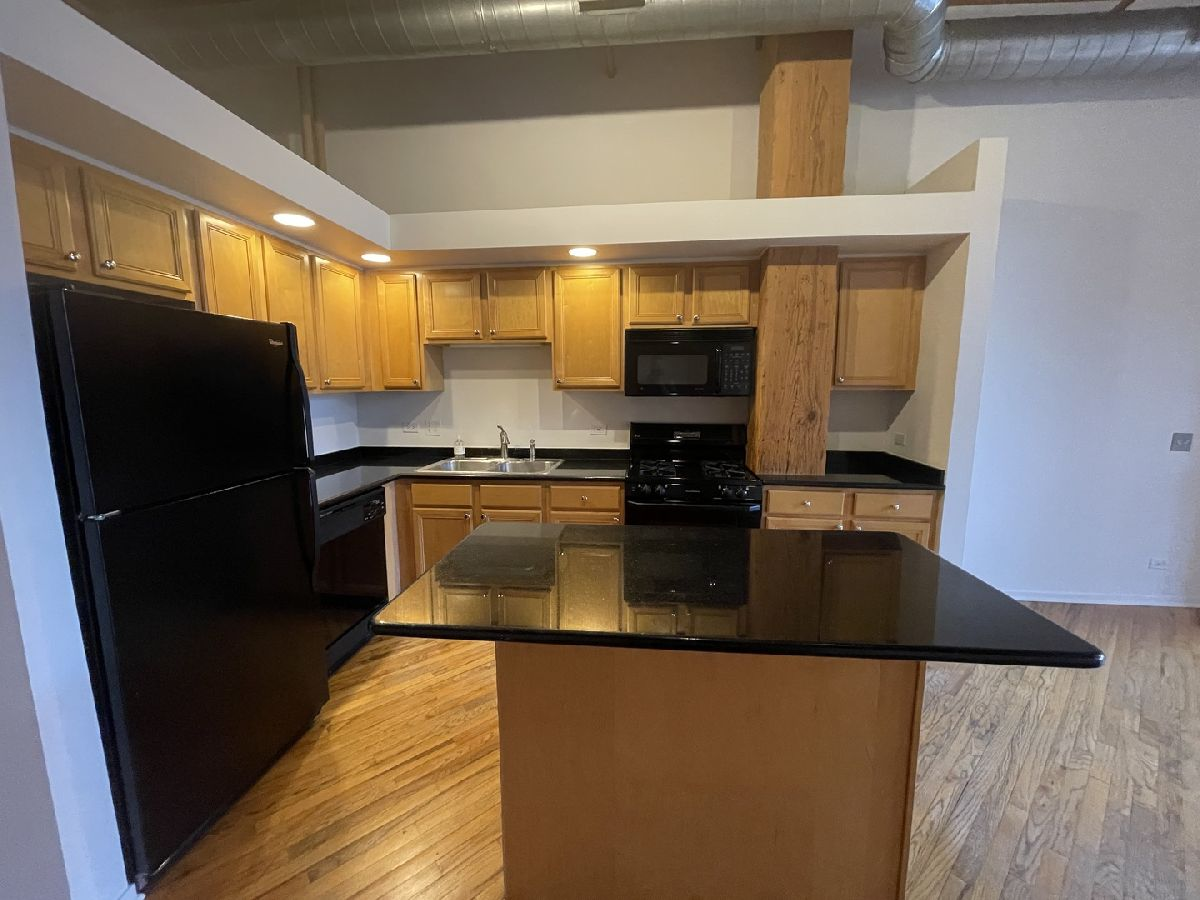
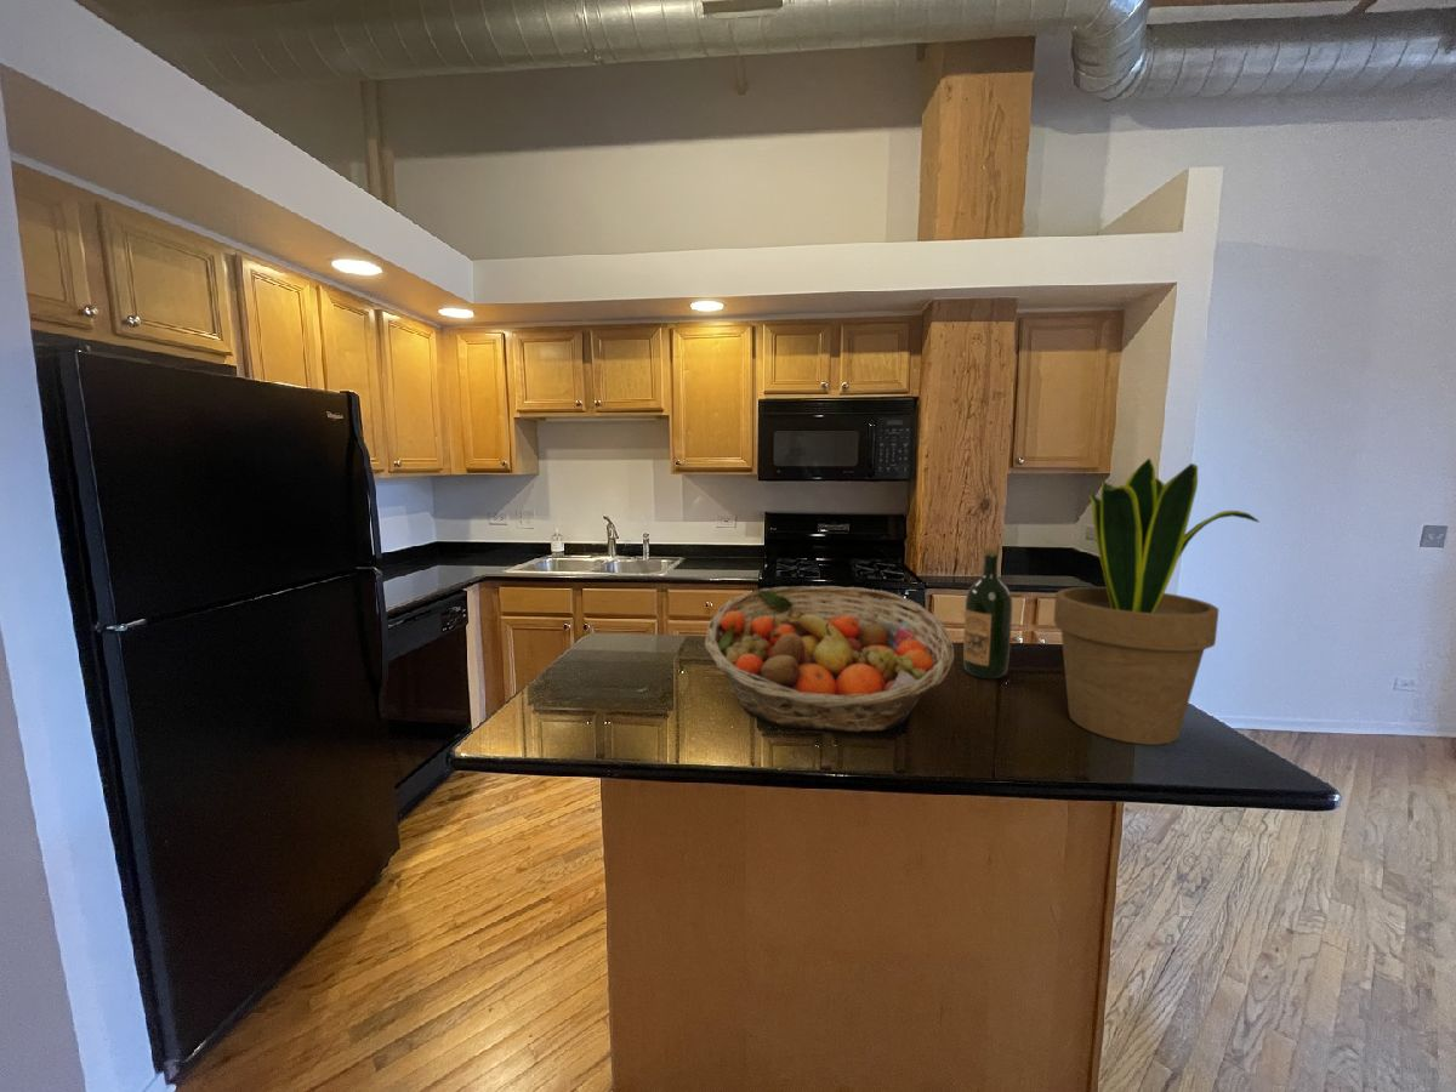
+ potted plant (1145, 597)
+ wine bottle (988, 612)
+ fruit basket (824, 652)
